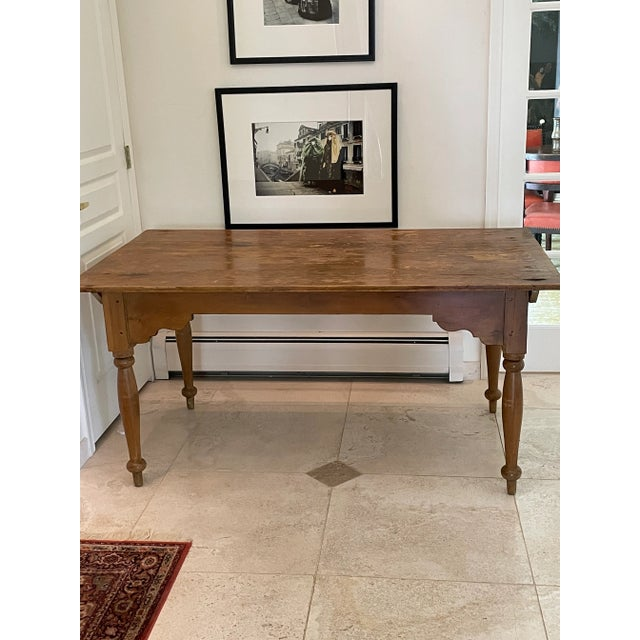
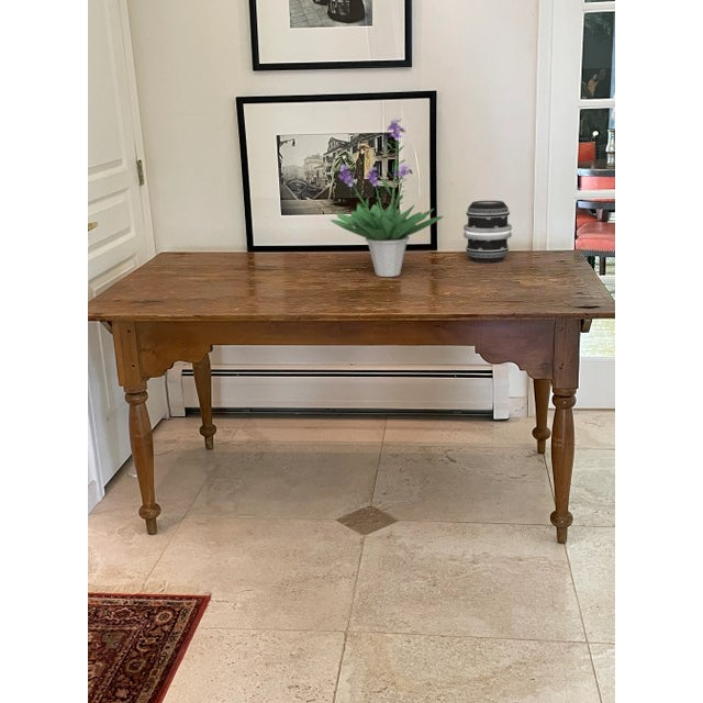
+ speaker (487, 231)
+ potted plant (384, 199)
